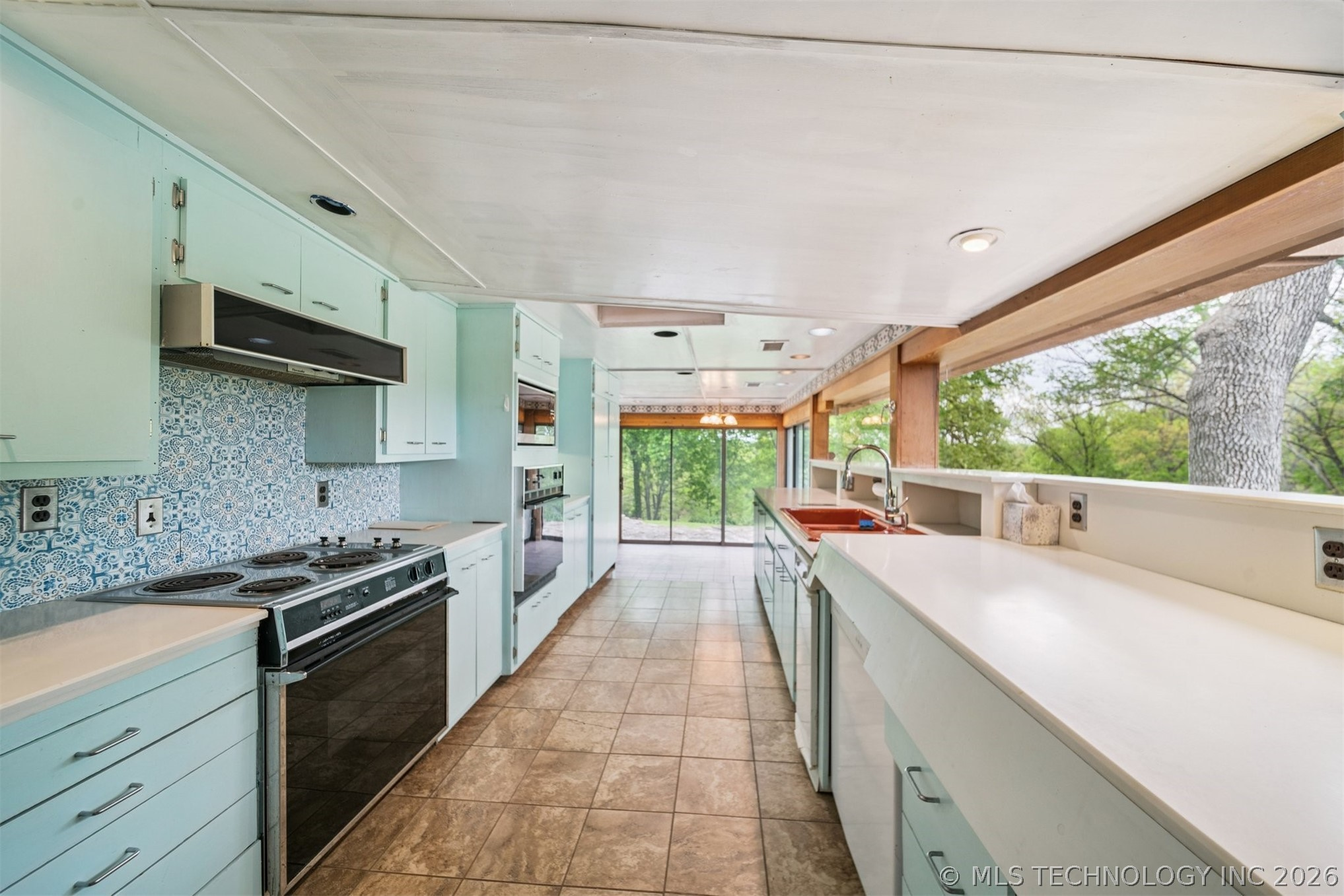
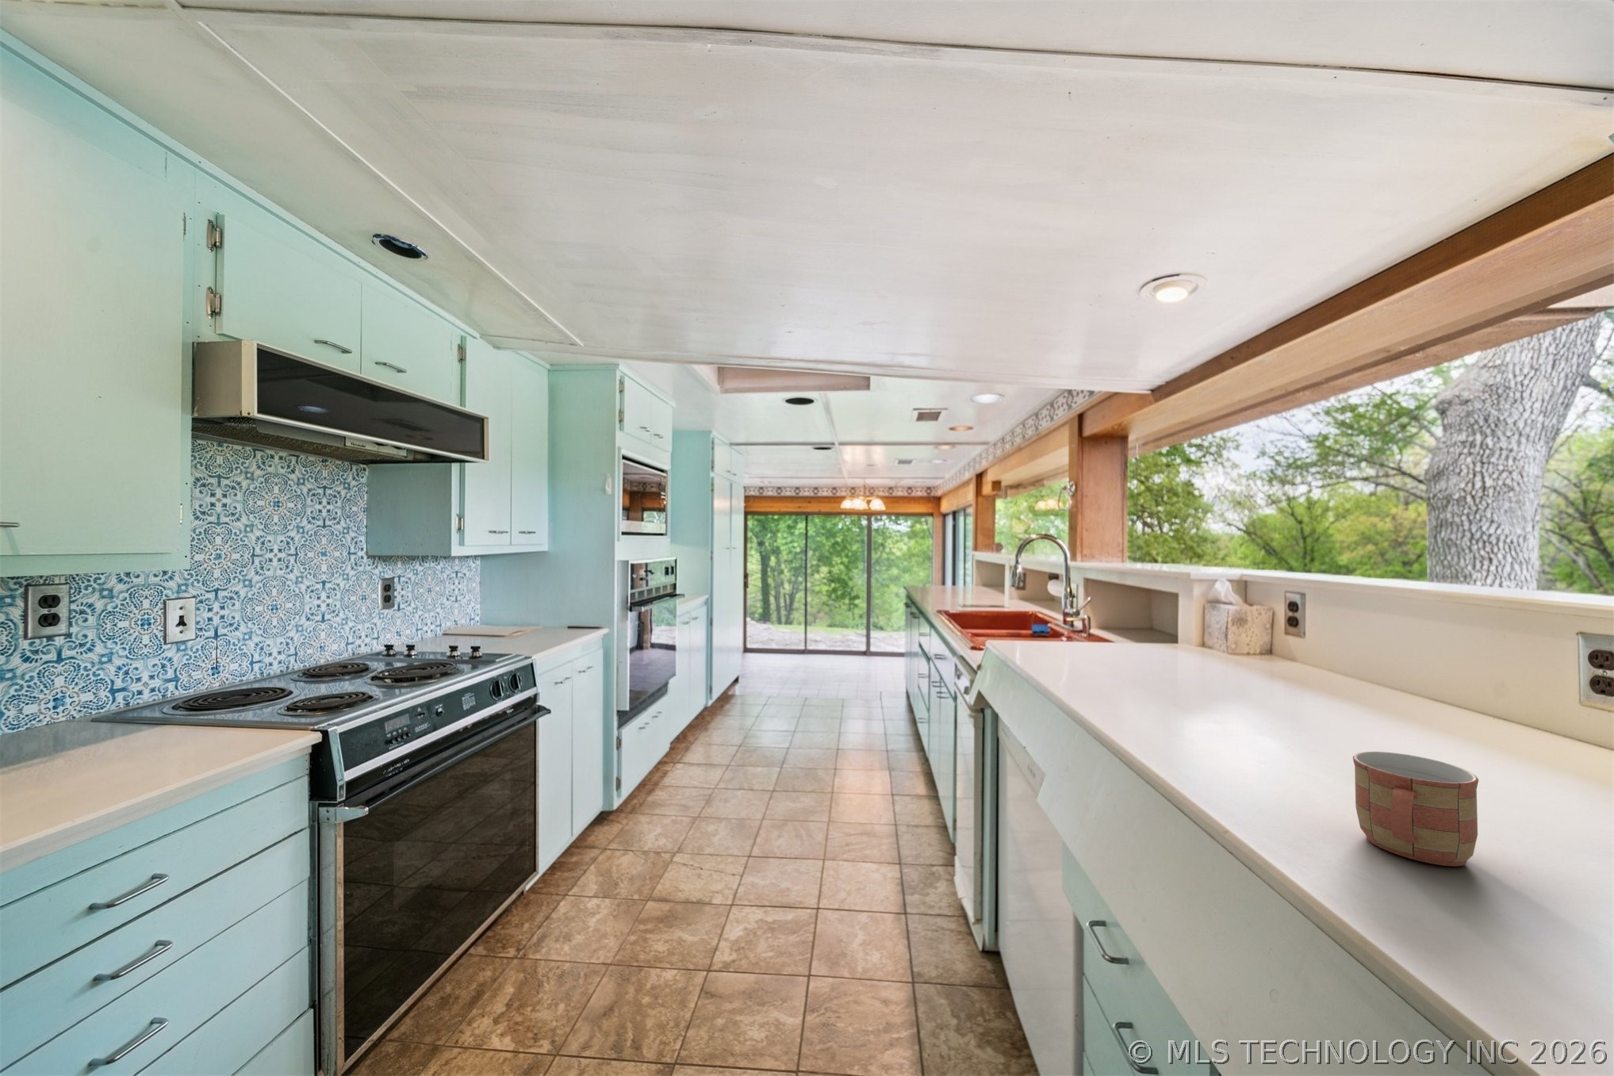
+ mug (1411, 811)
